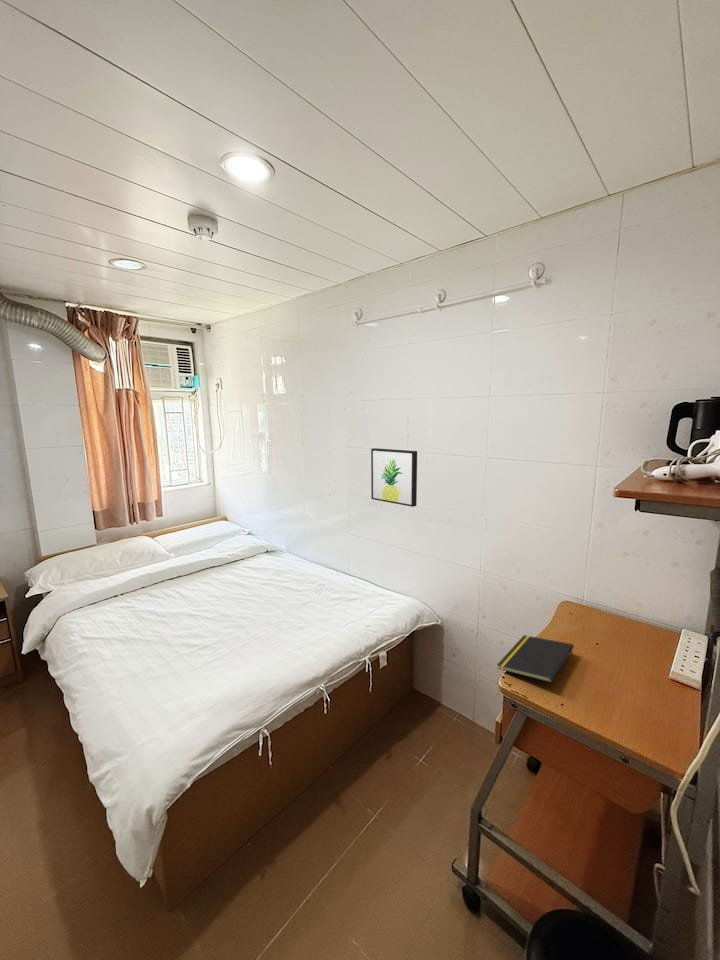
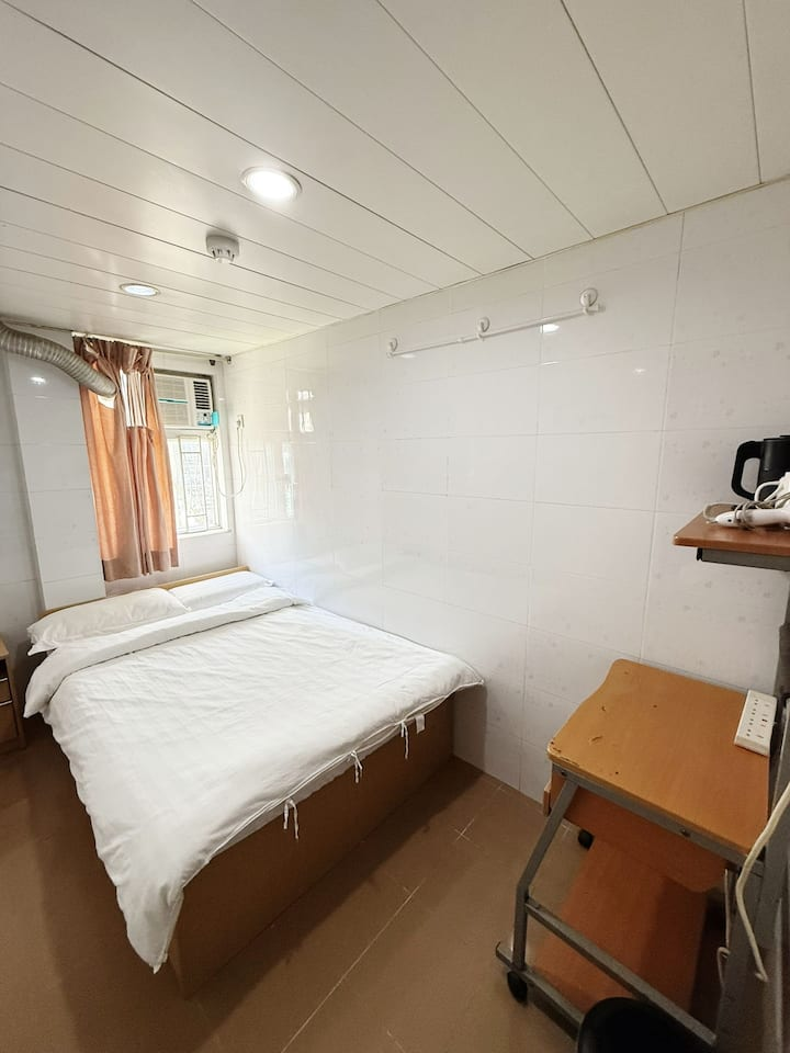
- wall art (393, 476)
- notepad (536, 656)
